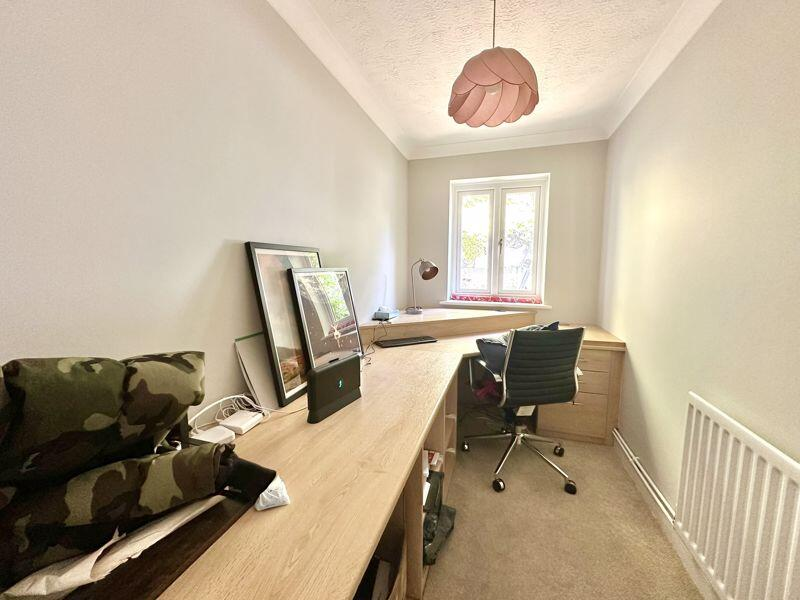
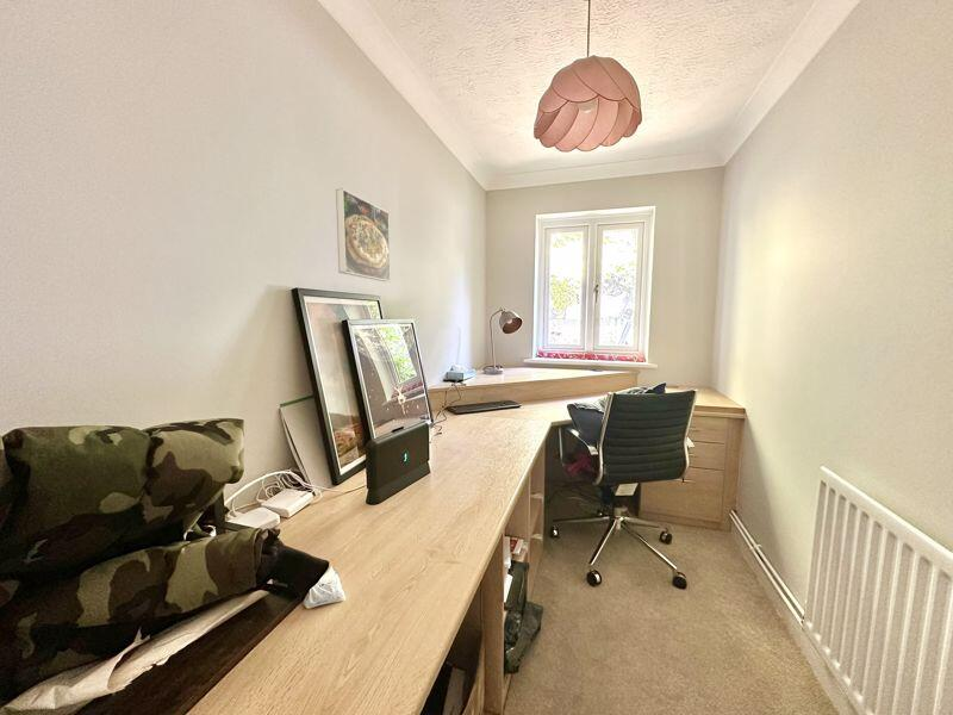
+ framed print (366, 240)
